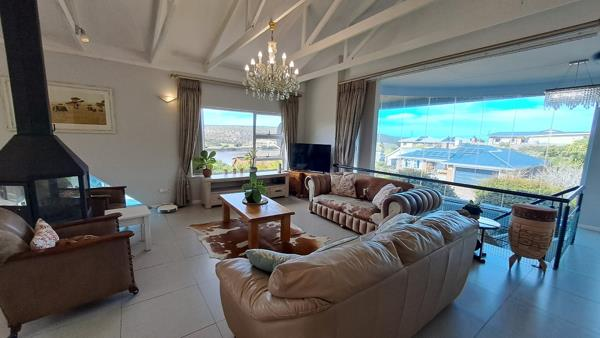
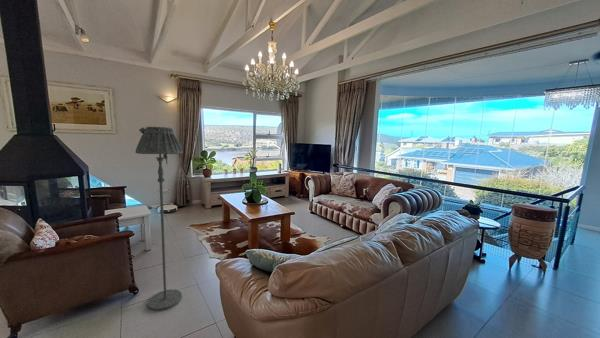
+ floor lamp (162, 216)
